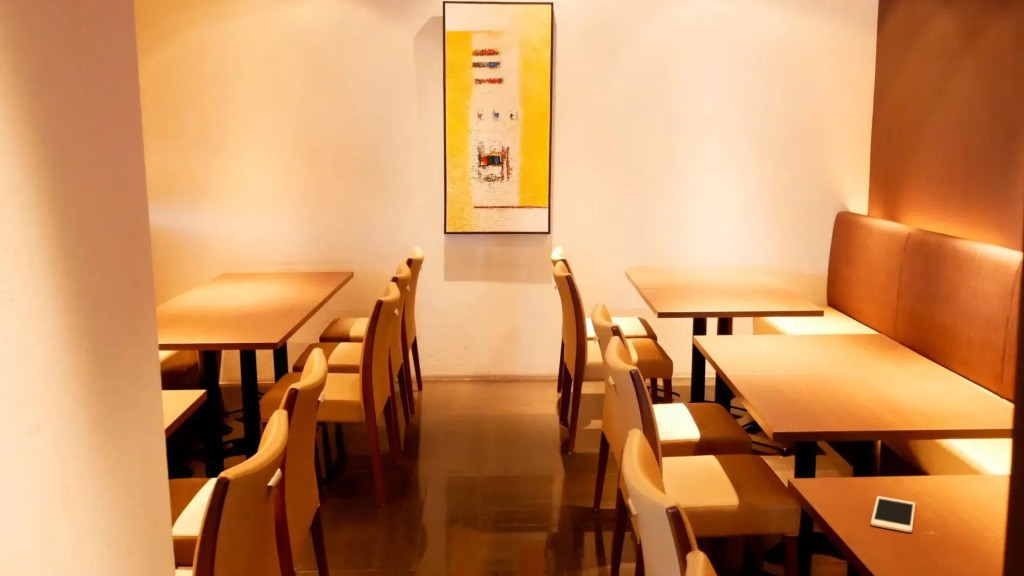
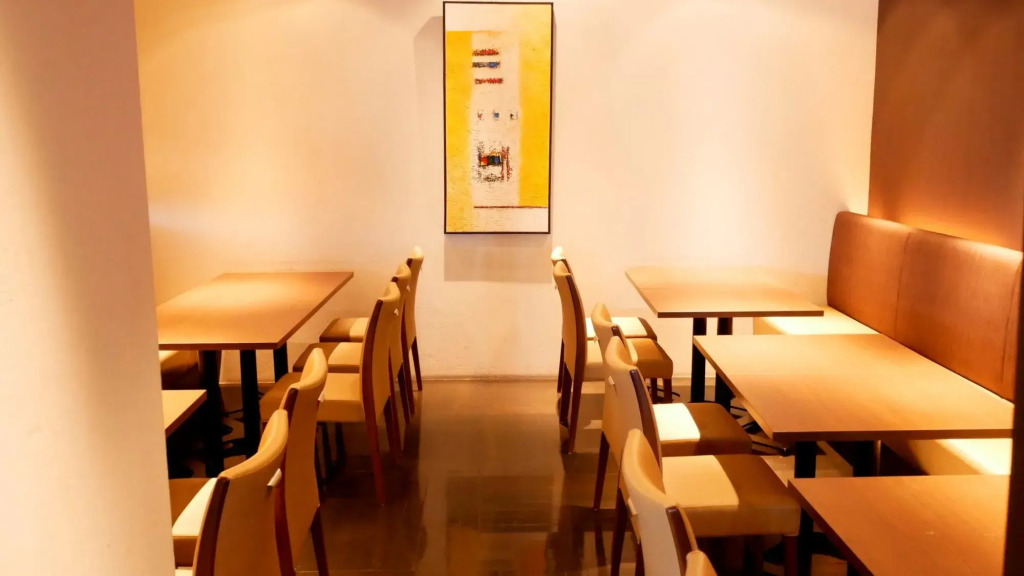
- cell phone (893, 513)
